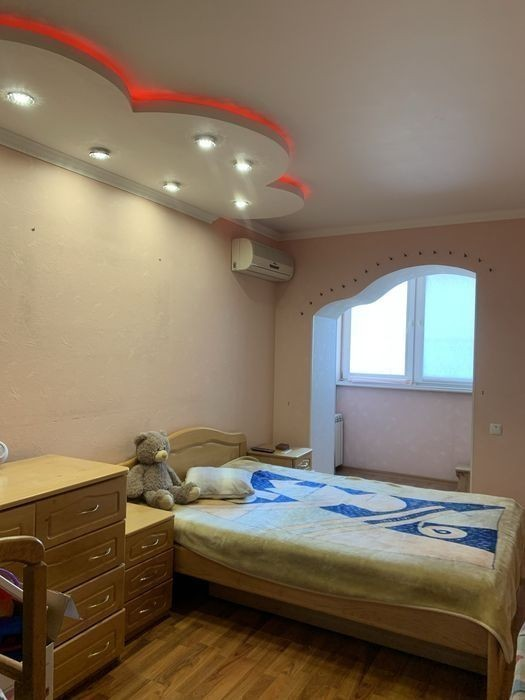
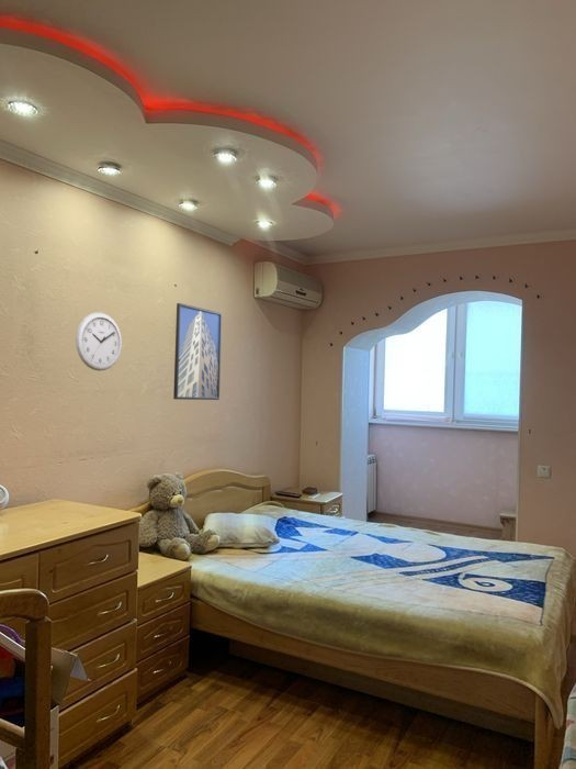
+ wall clock (100, 342)
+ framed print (199, 354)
